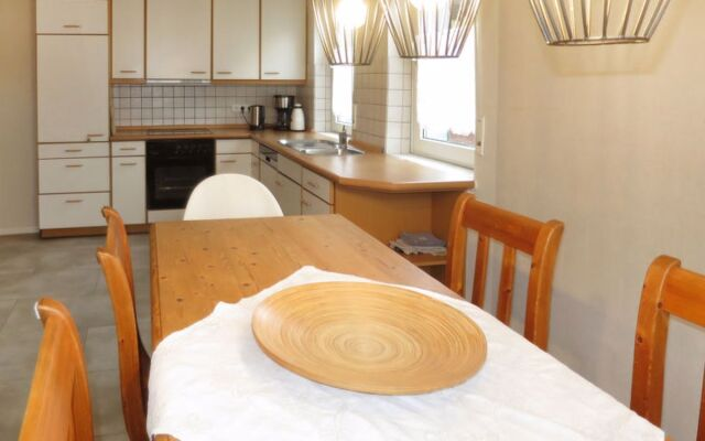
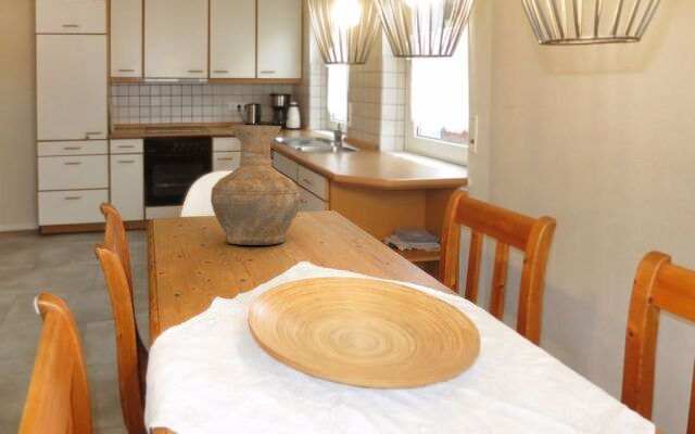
+ vase (255, 183)
